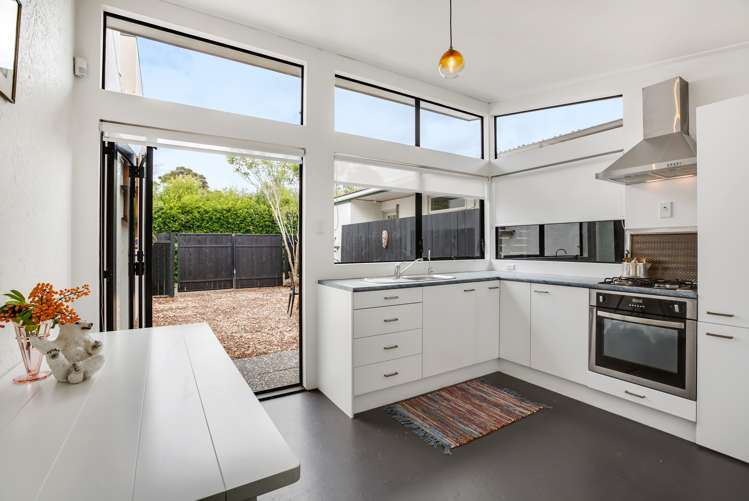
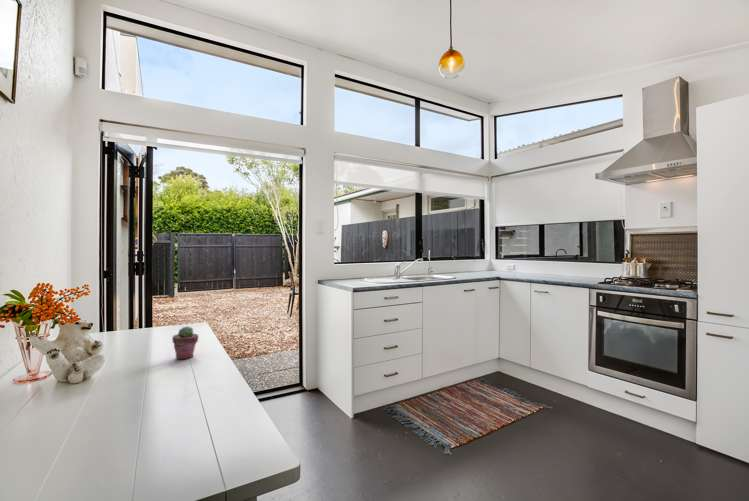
+ potted succulent (185, 341)
